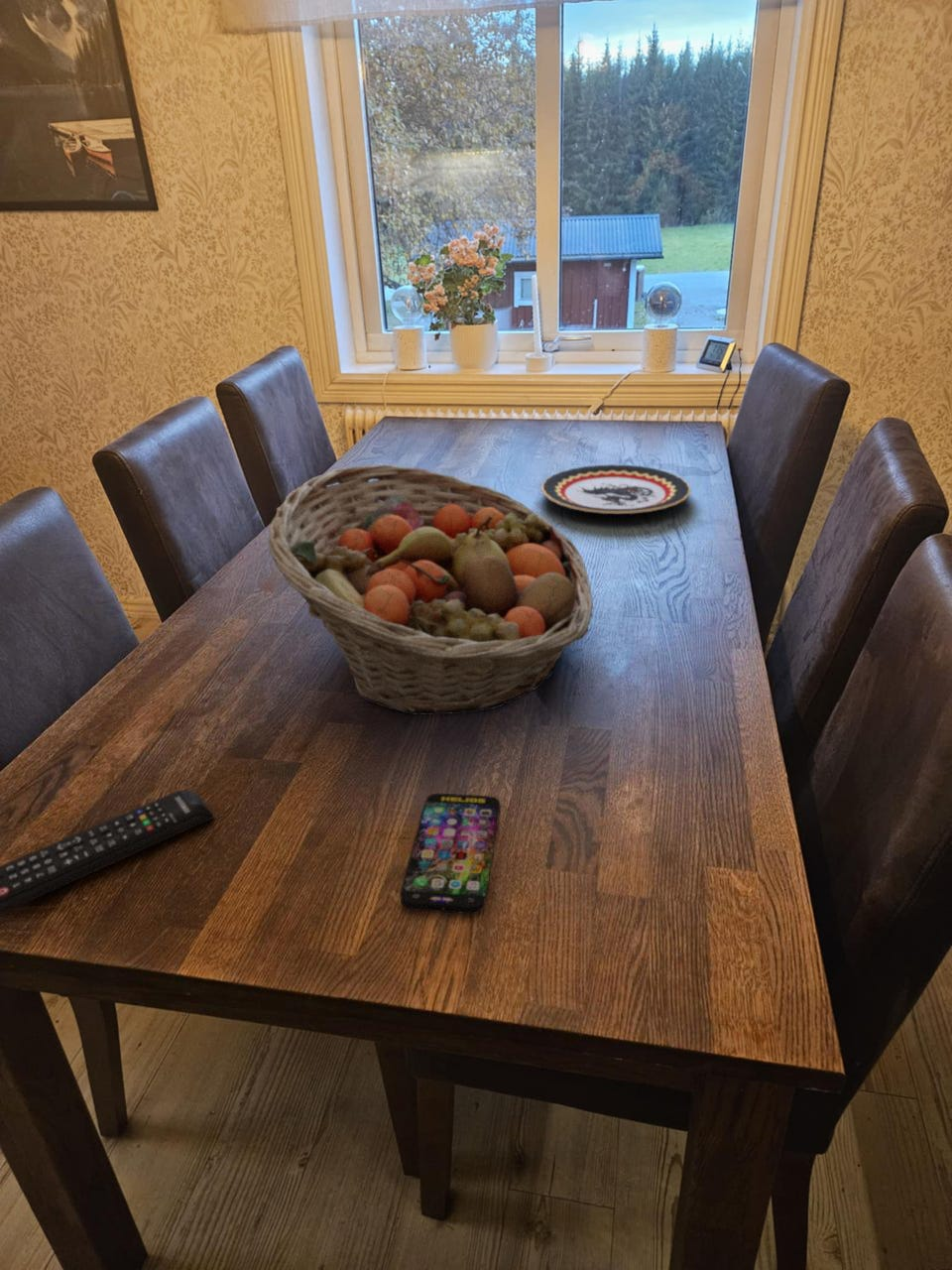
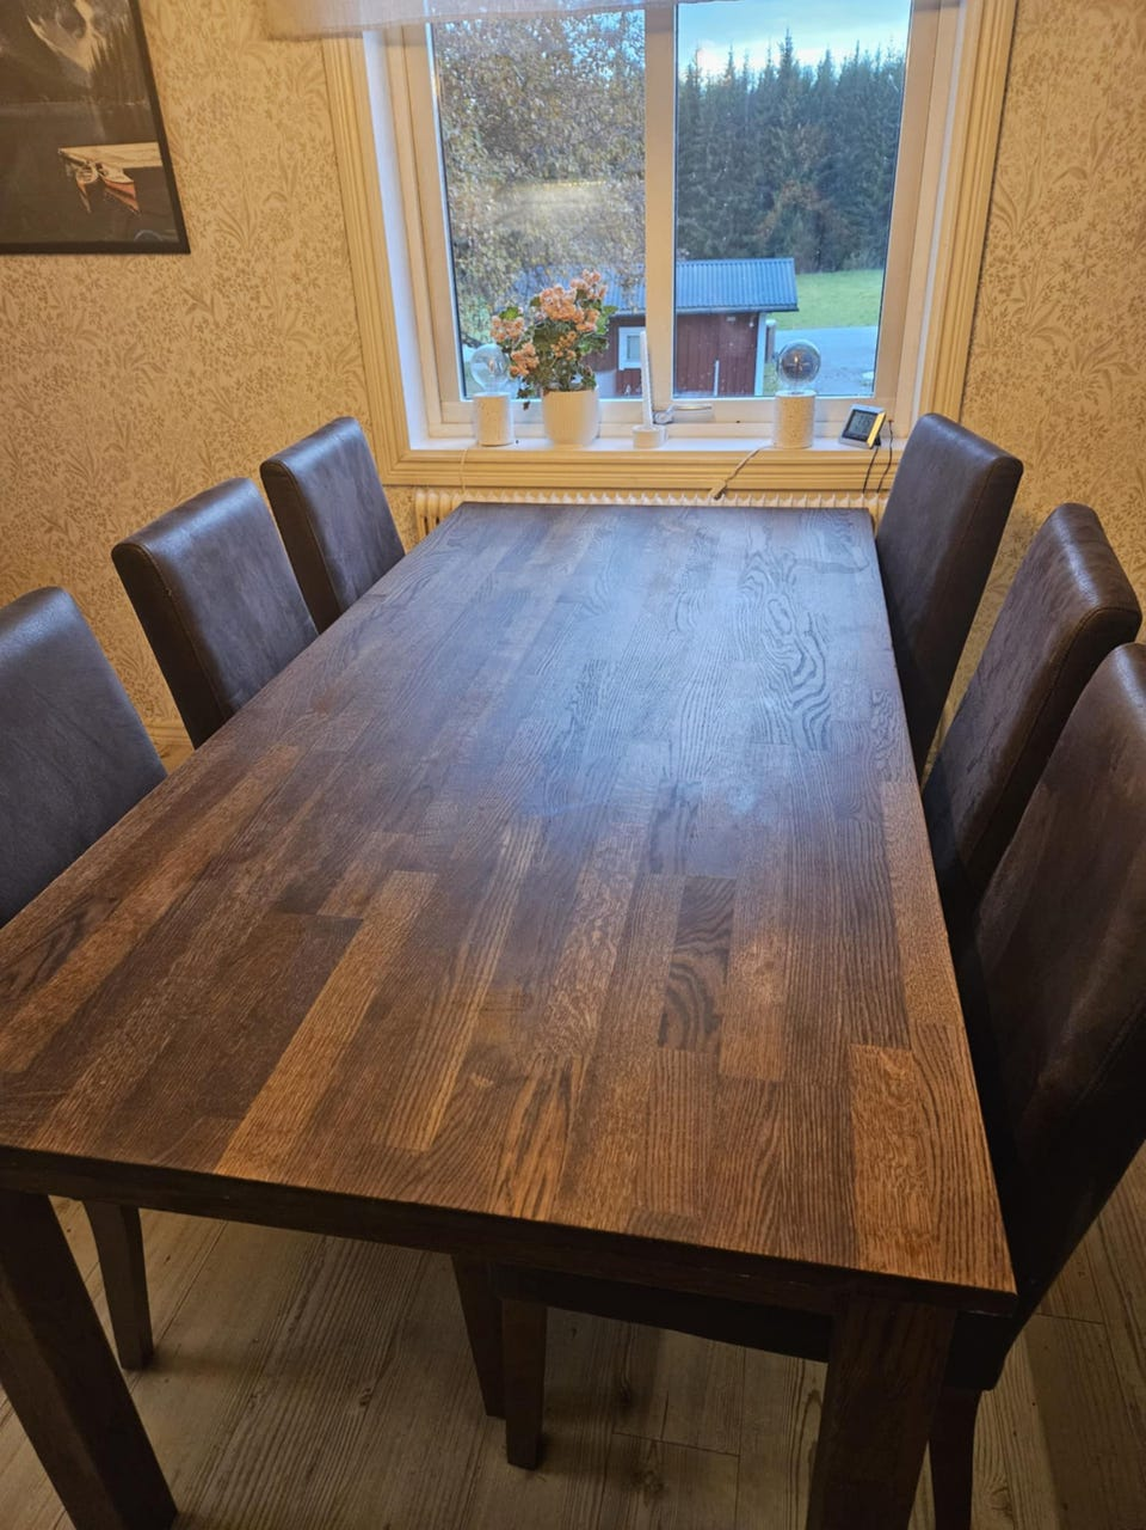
- remote control (97, 850)
- fruit basket (439, 574)
- plate (614, 492)
- smartphone (453, 848)
